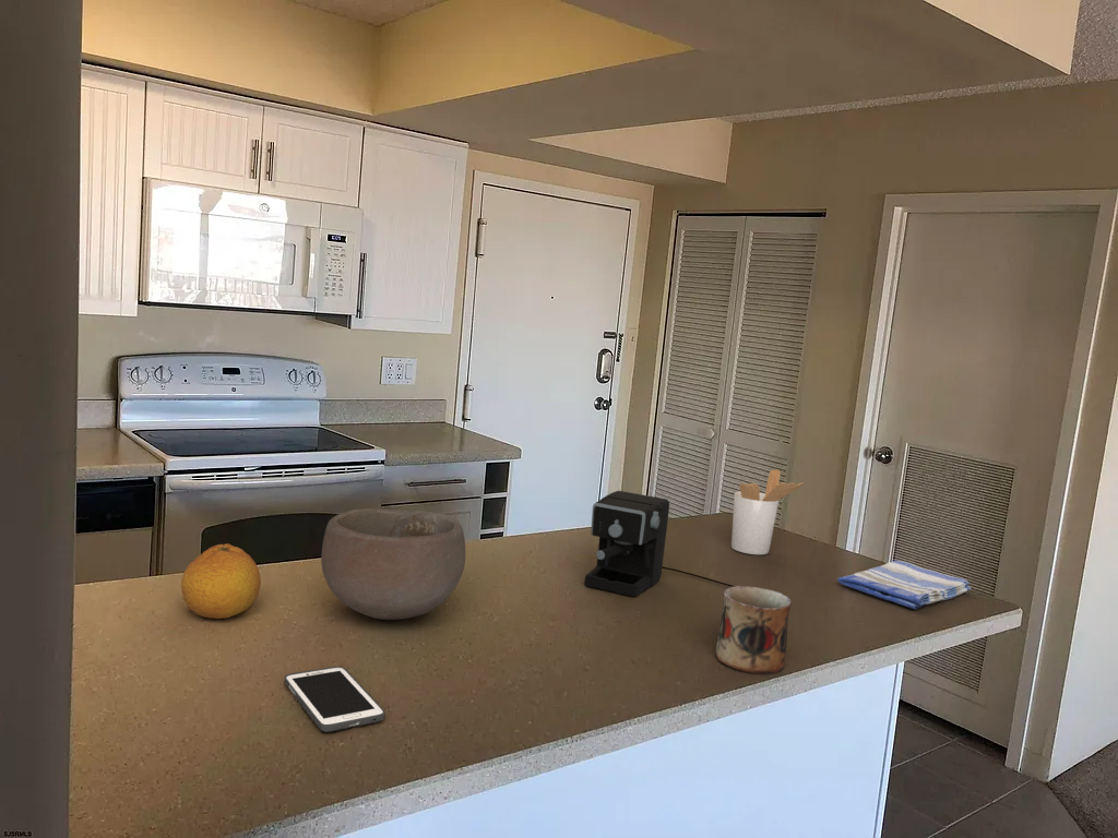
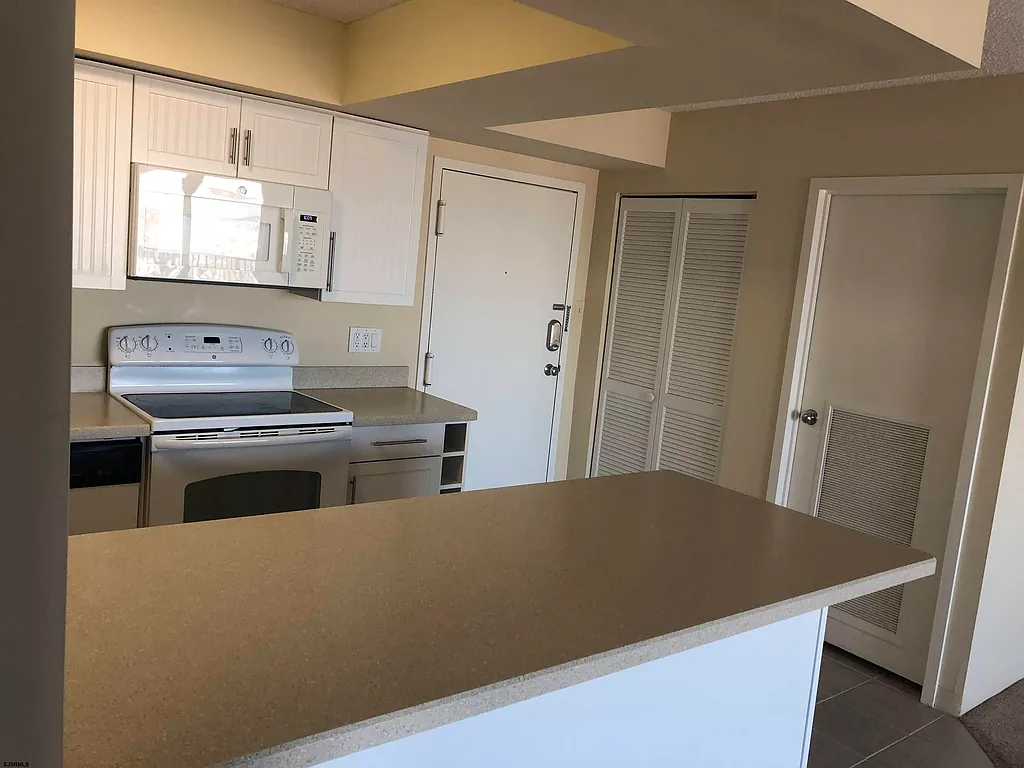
- fruit (222, 578)
- utensil holder (764, 512)
- mug (754, 625)
- bowl (393, 566)
- cell phone (332, 696)
- dish towel (904, 582)
- coffee maker (664, 548)
